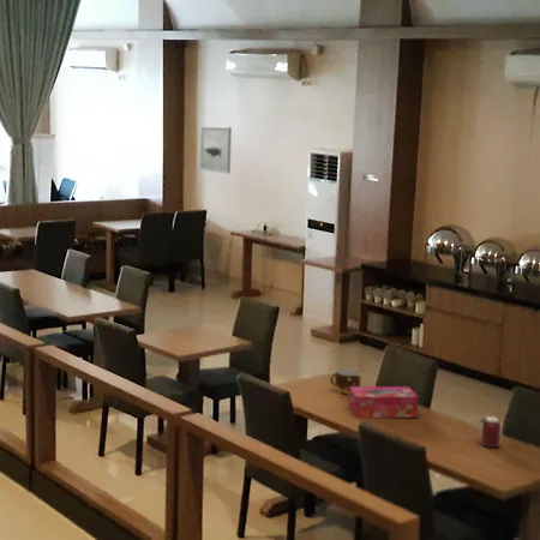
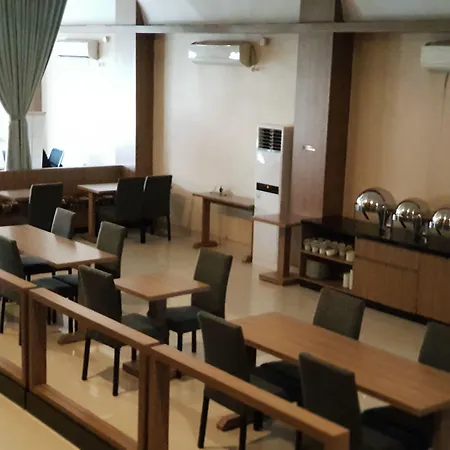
- wall art (215, 149)
- tissue box (382, 402)
- jar (488, 430)
- cup (346, 382)
